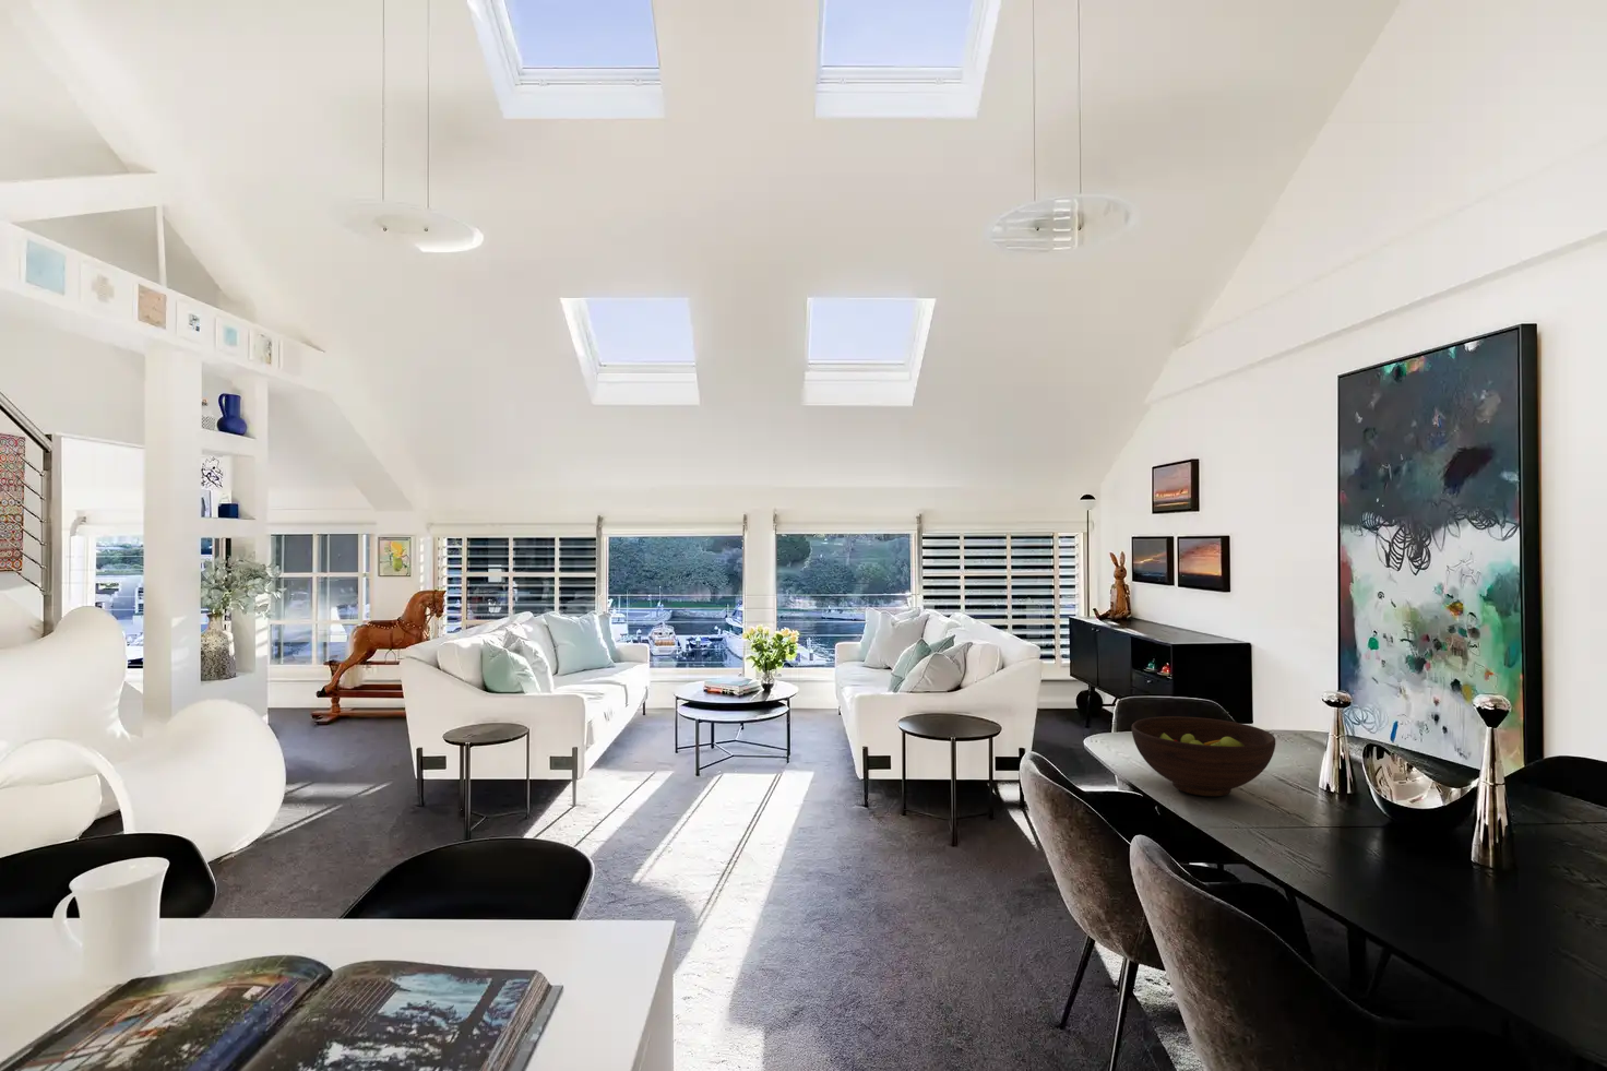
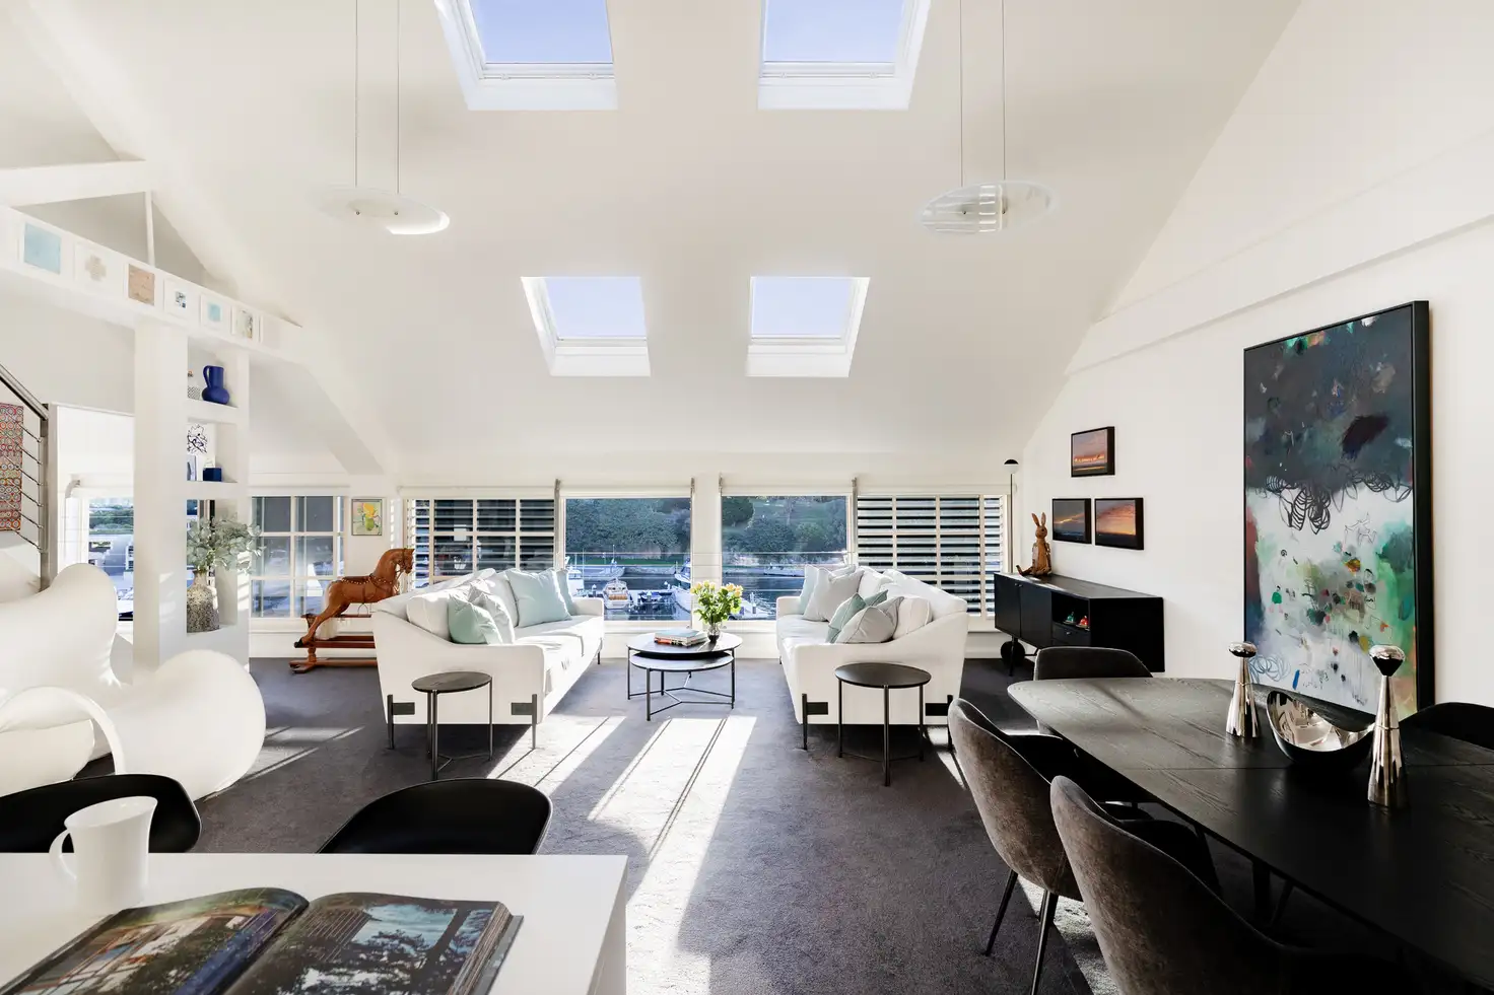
- fruit bowl (1201, 760)
